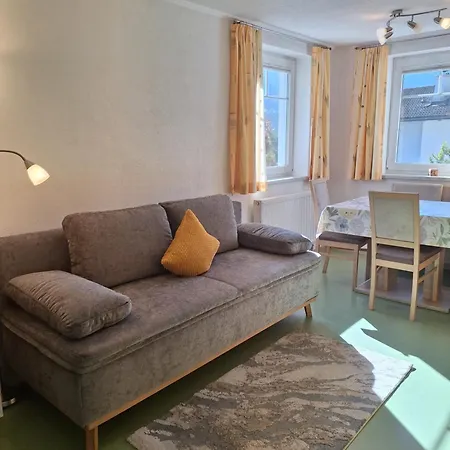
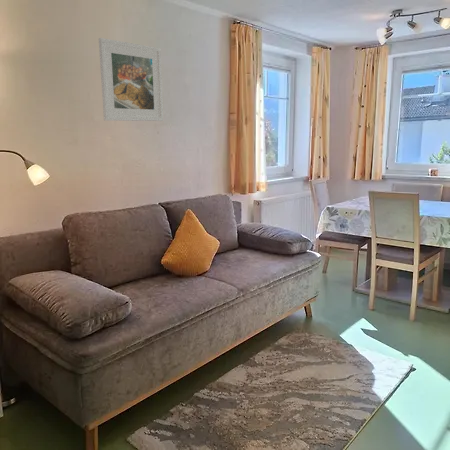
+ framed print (133, 82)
